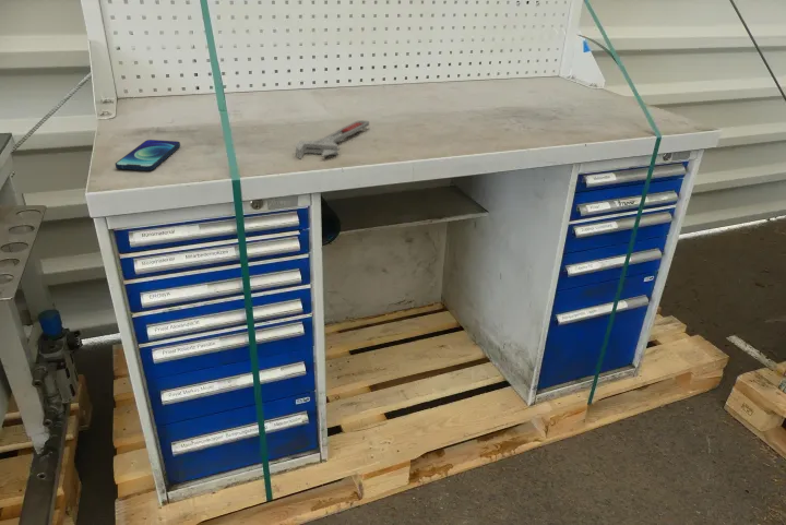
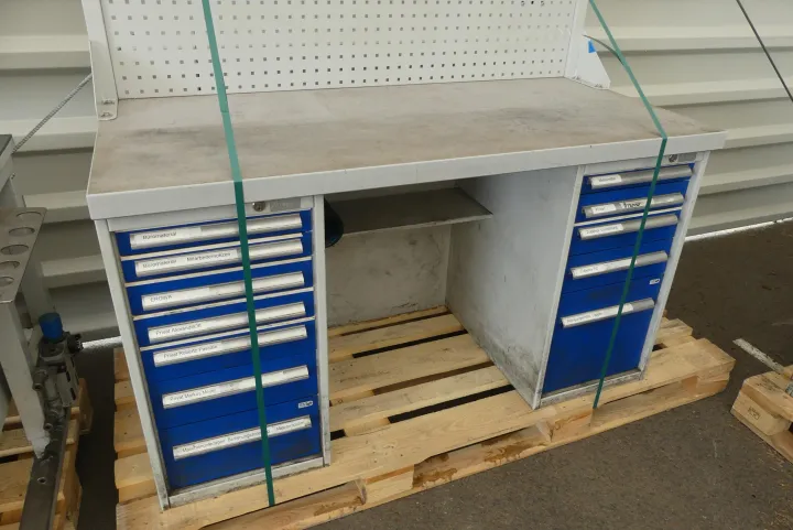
- smartphone (148, 154)
- adjustable wrench (336, 138)
